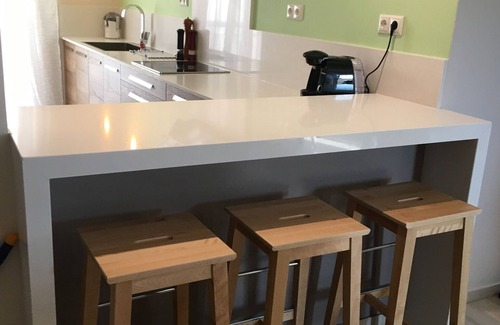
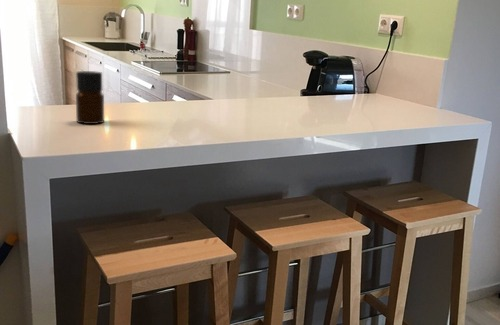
+ bottle (90, 97)
